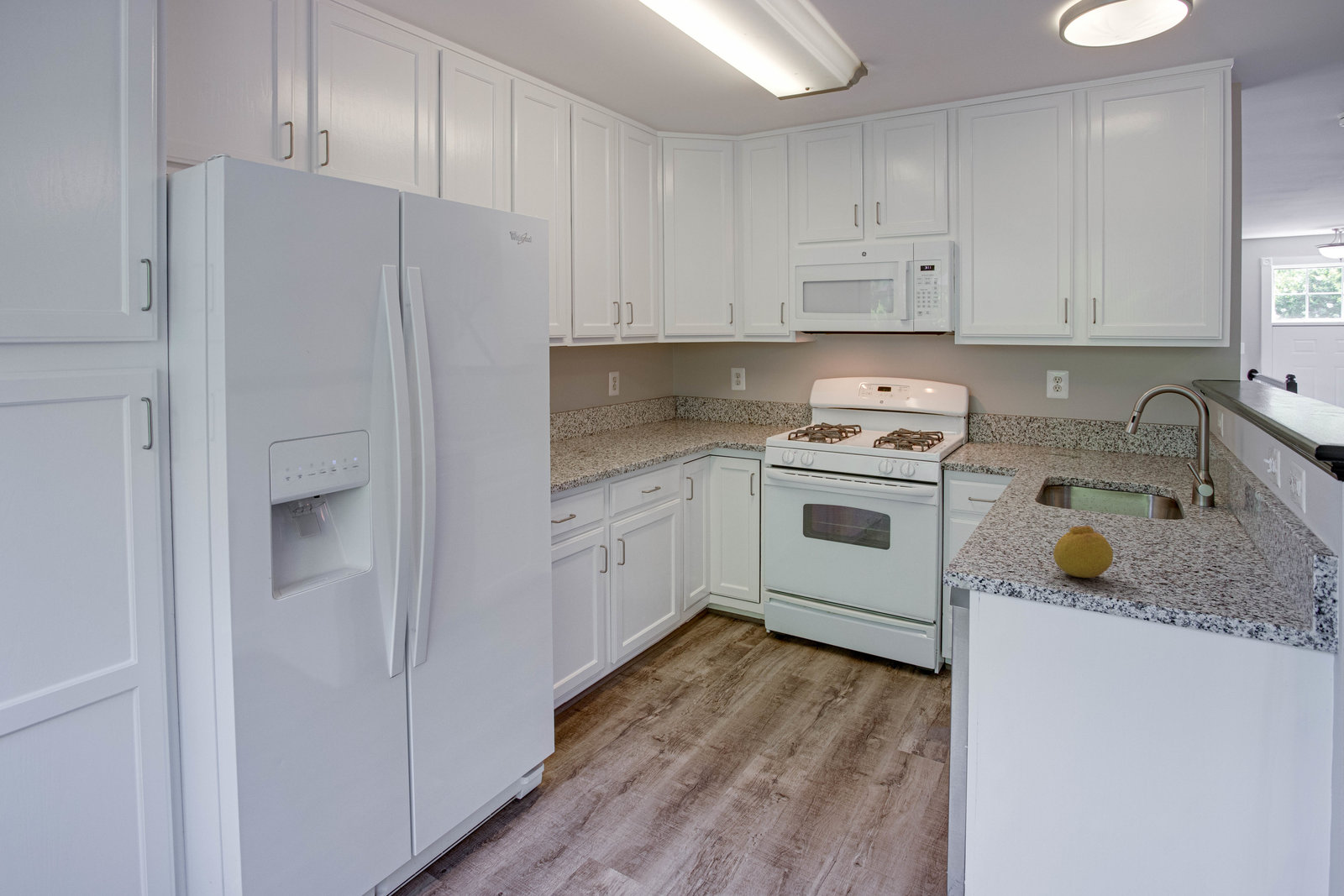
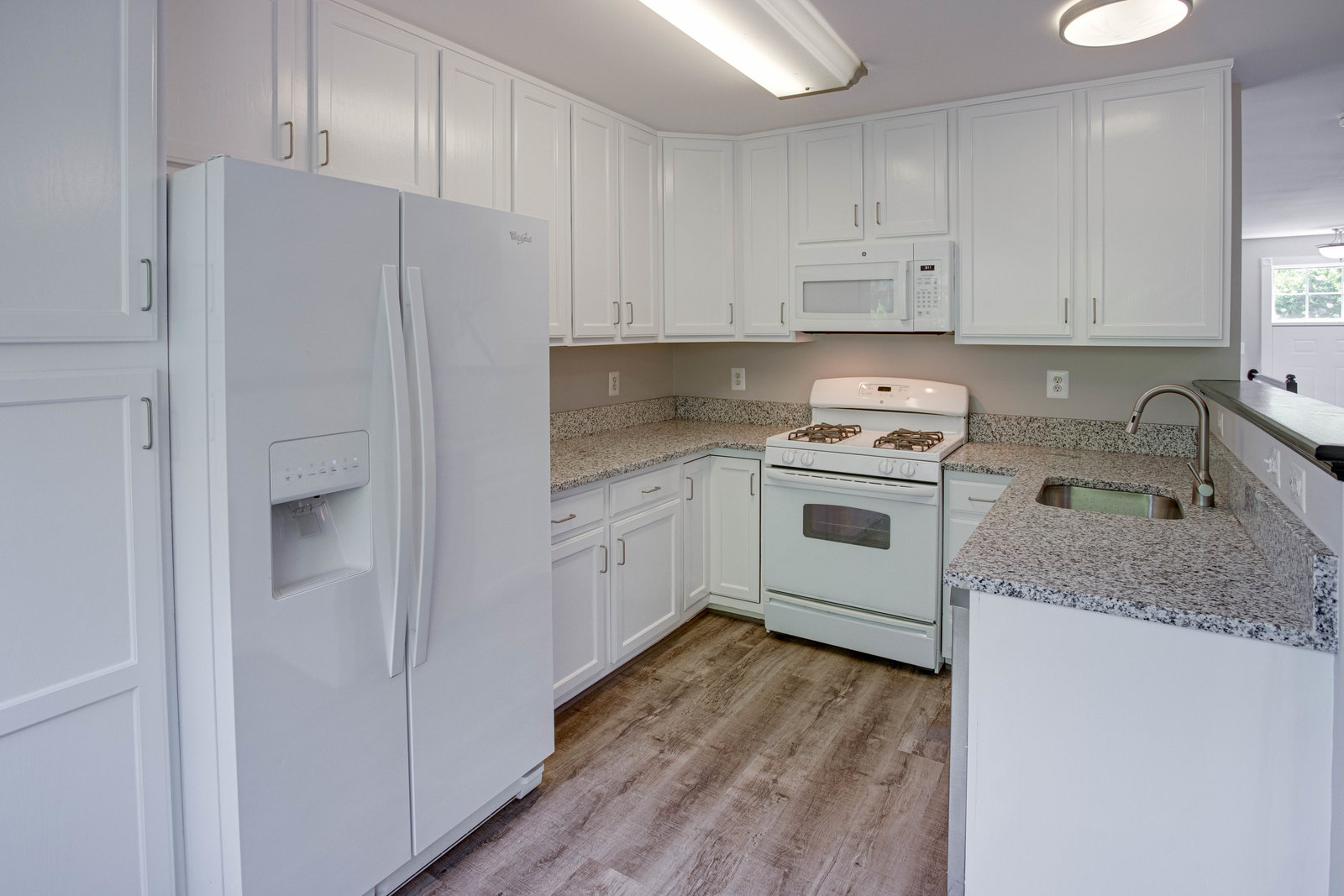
- fruit (1082, 551)
